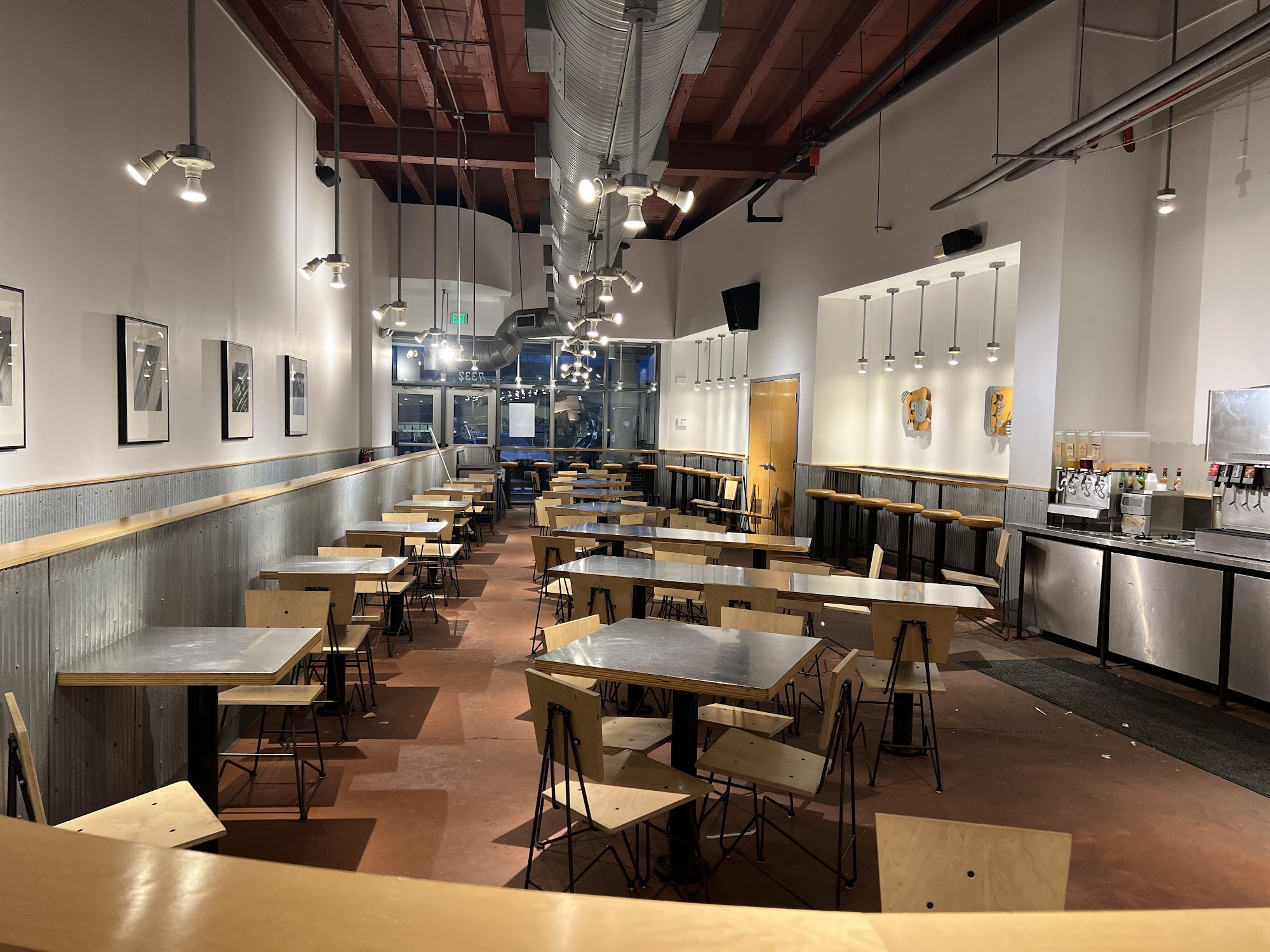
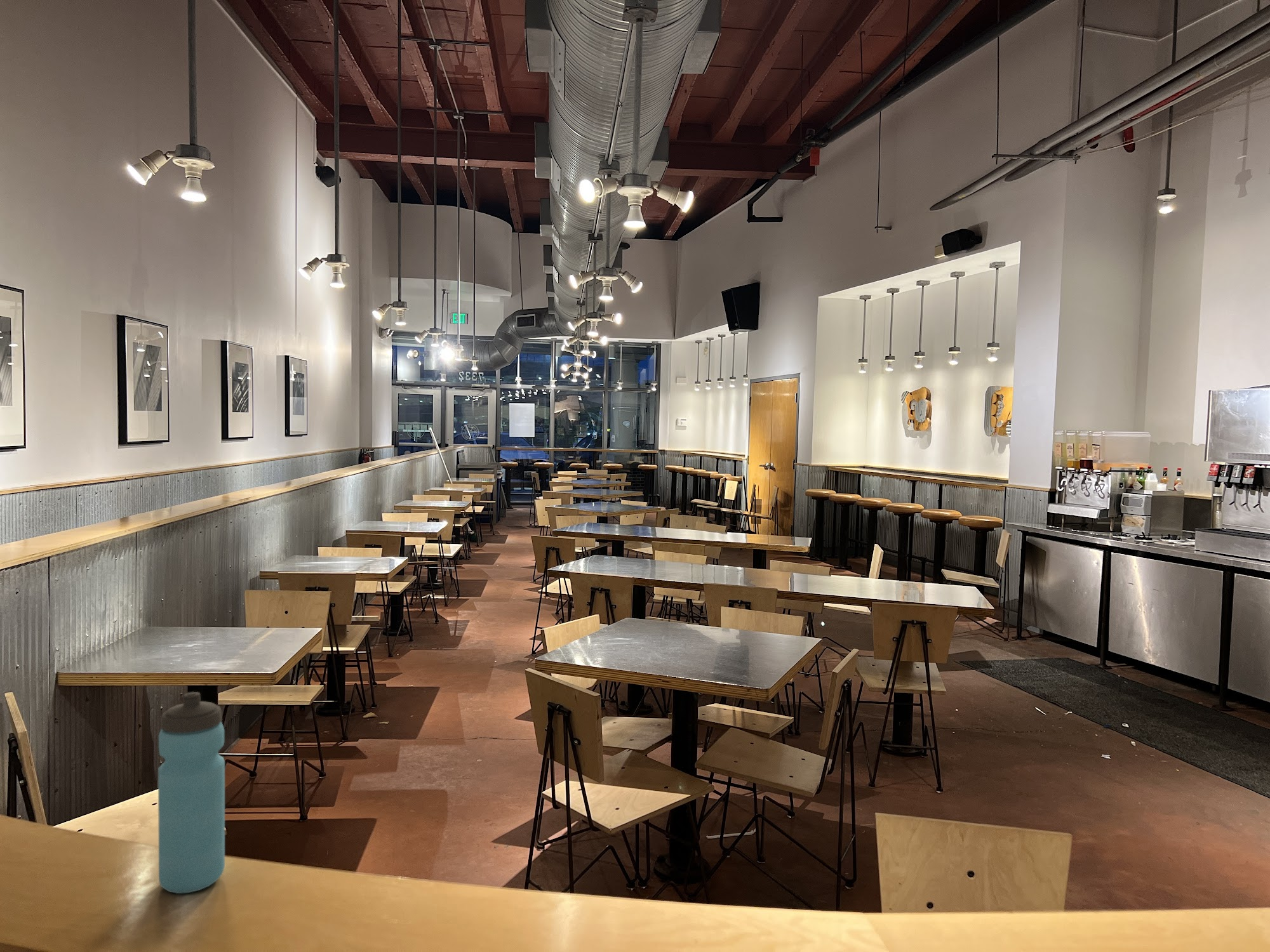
+ water bottle (192, 787)
